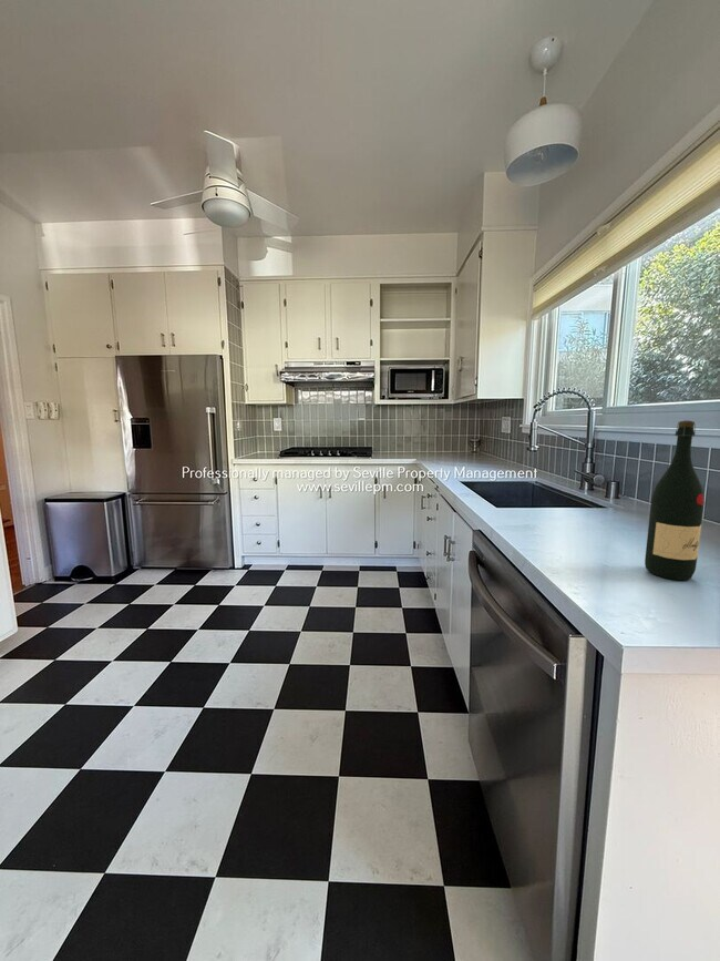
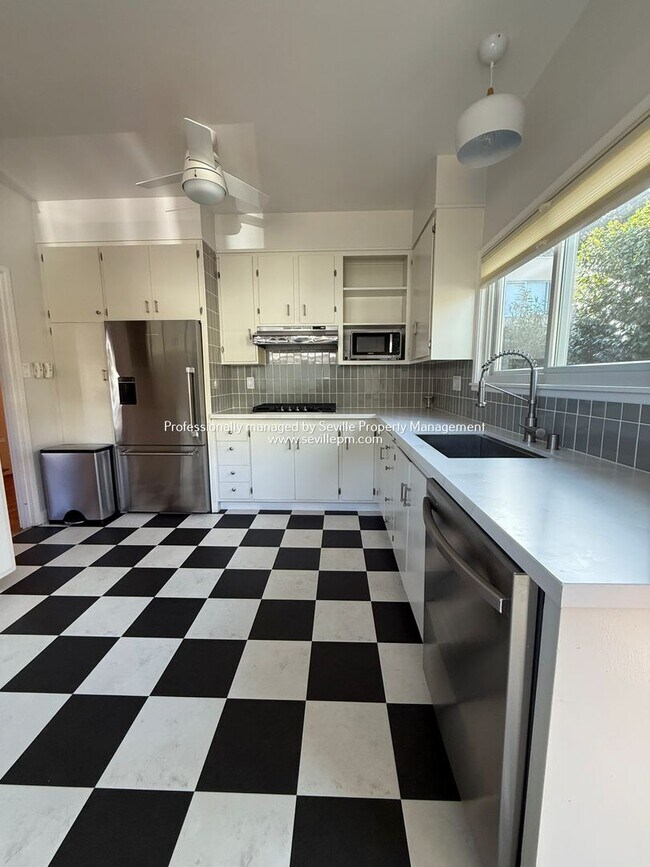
- wine bottle (677, 499)
